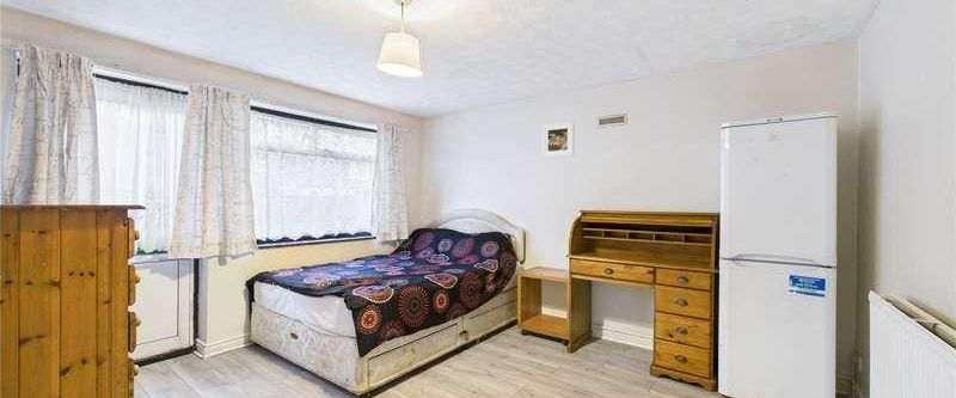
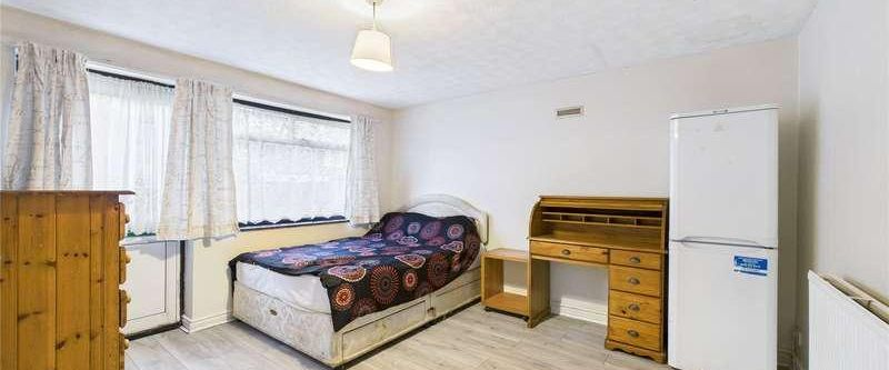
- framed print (557, 140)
